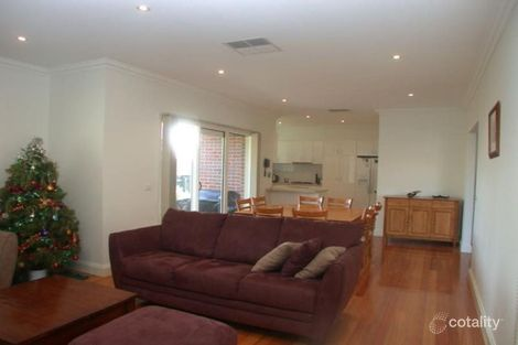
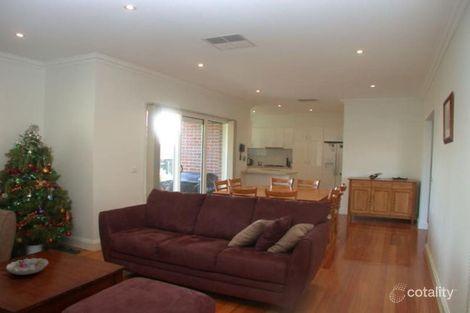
+ decorative bowl (27, 267)
